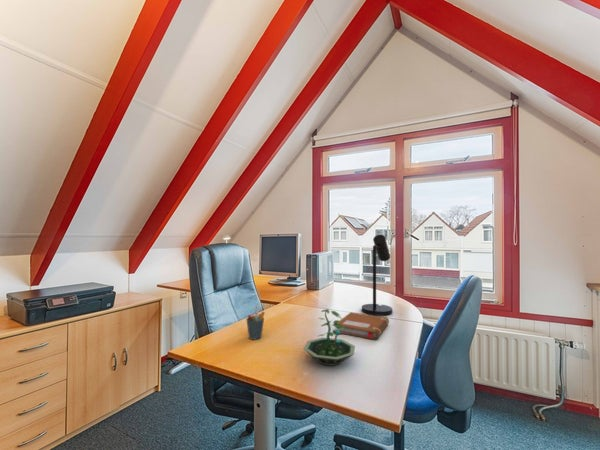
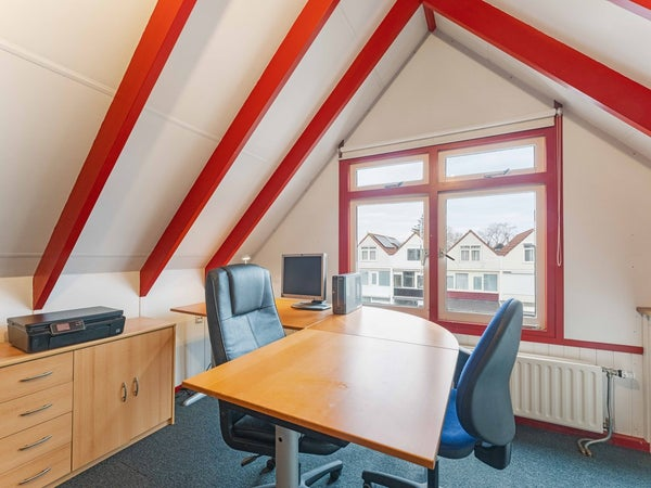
- desk lamp (375, 271)
- pen holder (255, 323)
- notebook (362, 325)
- terrarium (328, 320)
